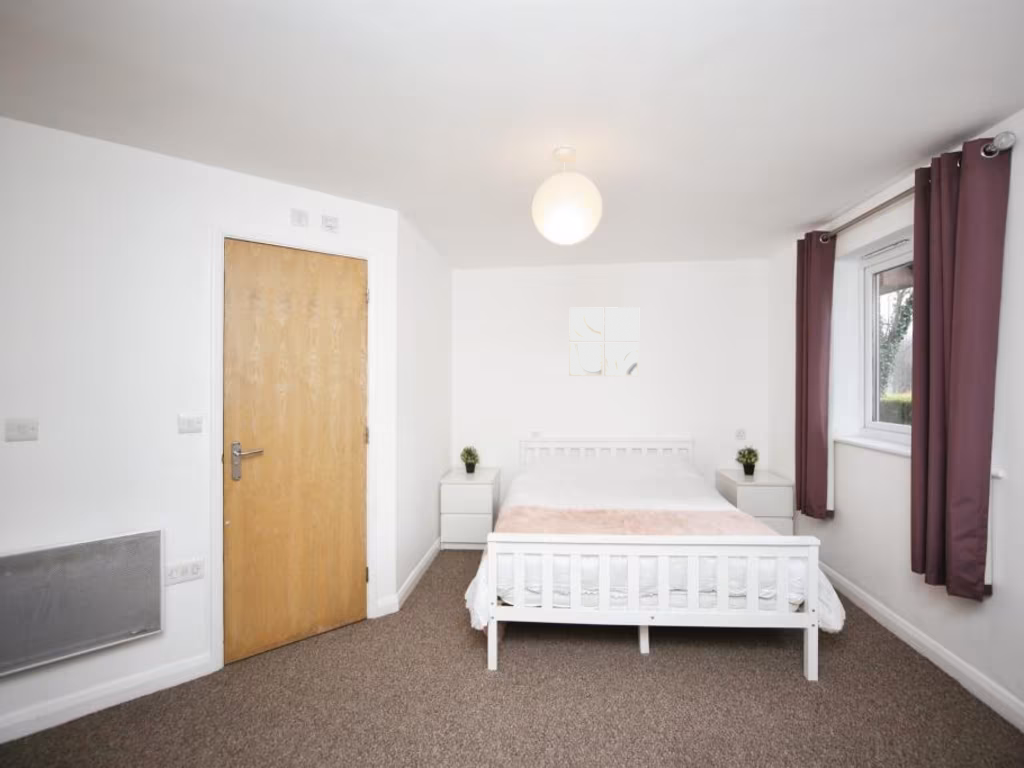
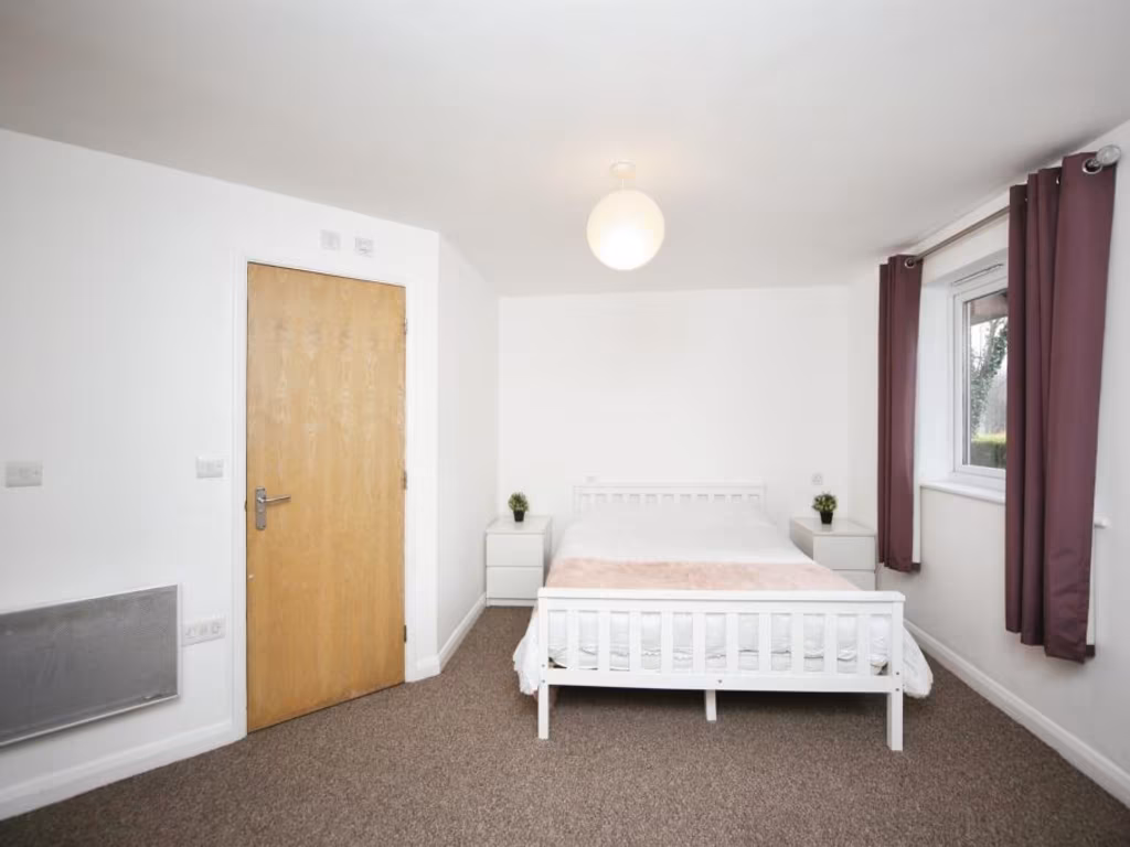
- wall art (602, 340)
